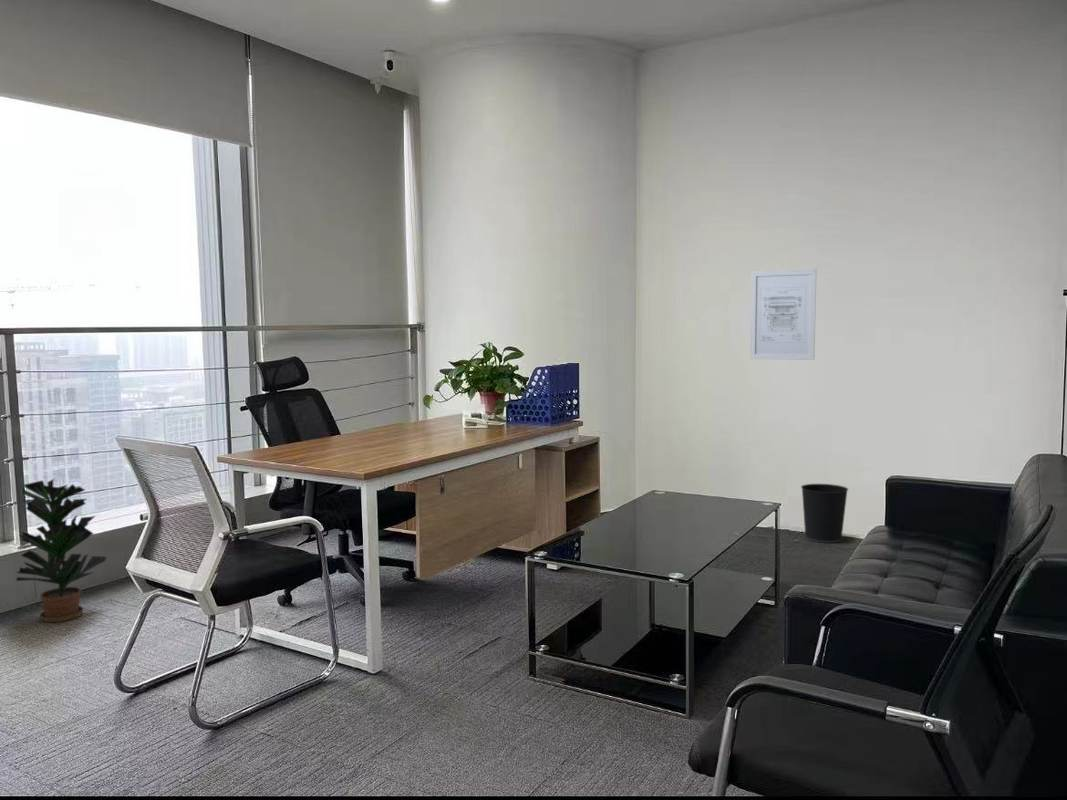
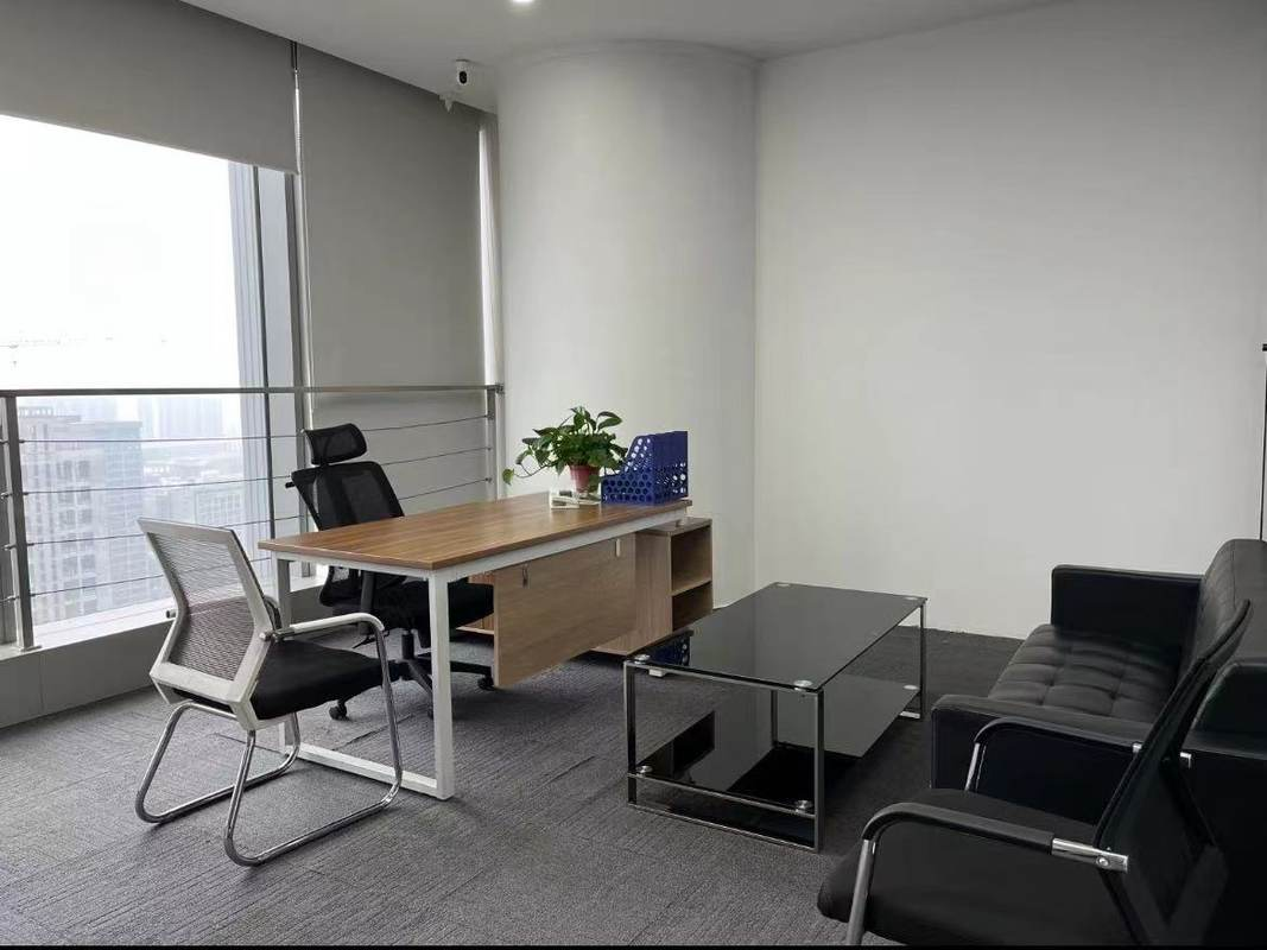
- wall art (782, 315)
- potted plant (52, 548)
- wastebasket (823, 513)
